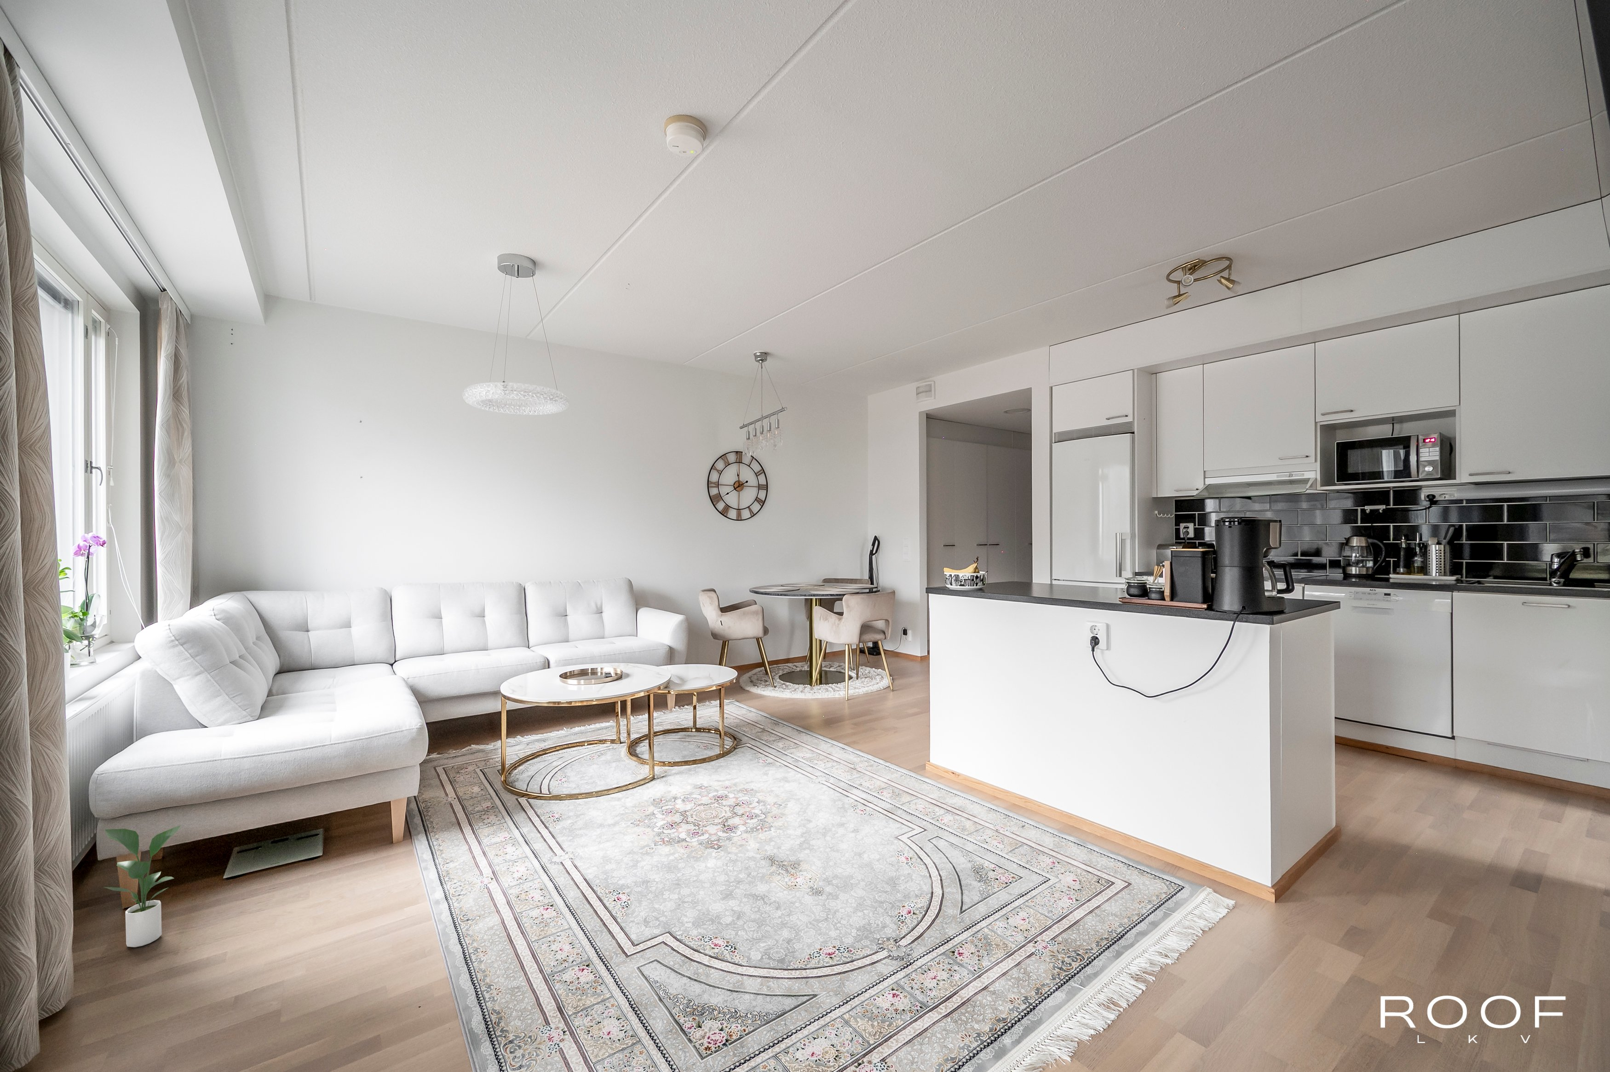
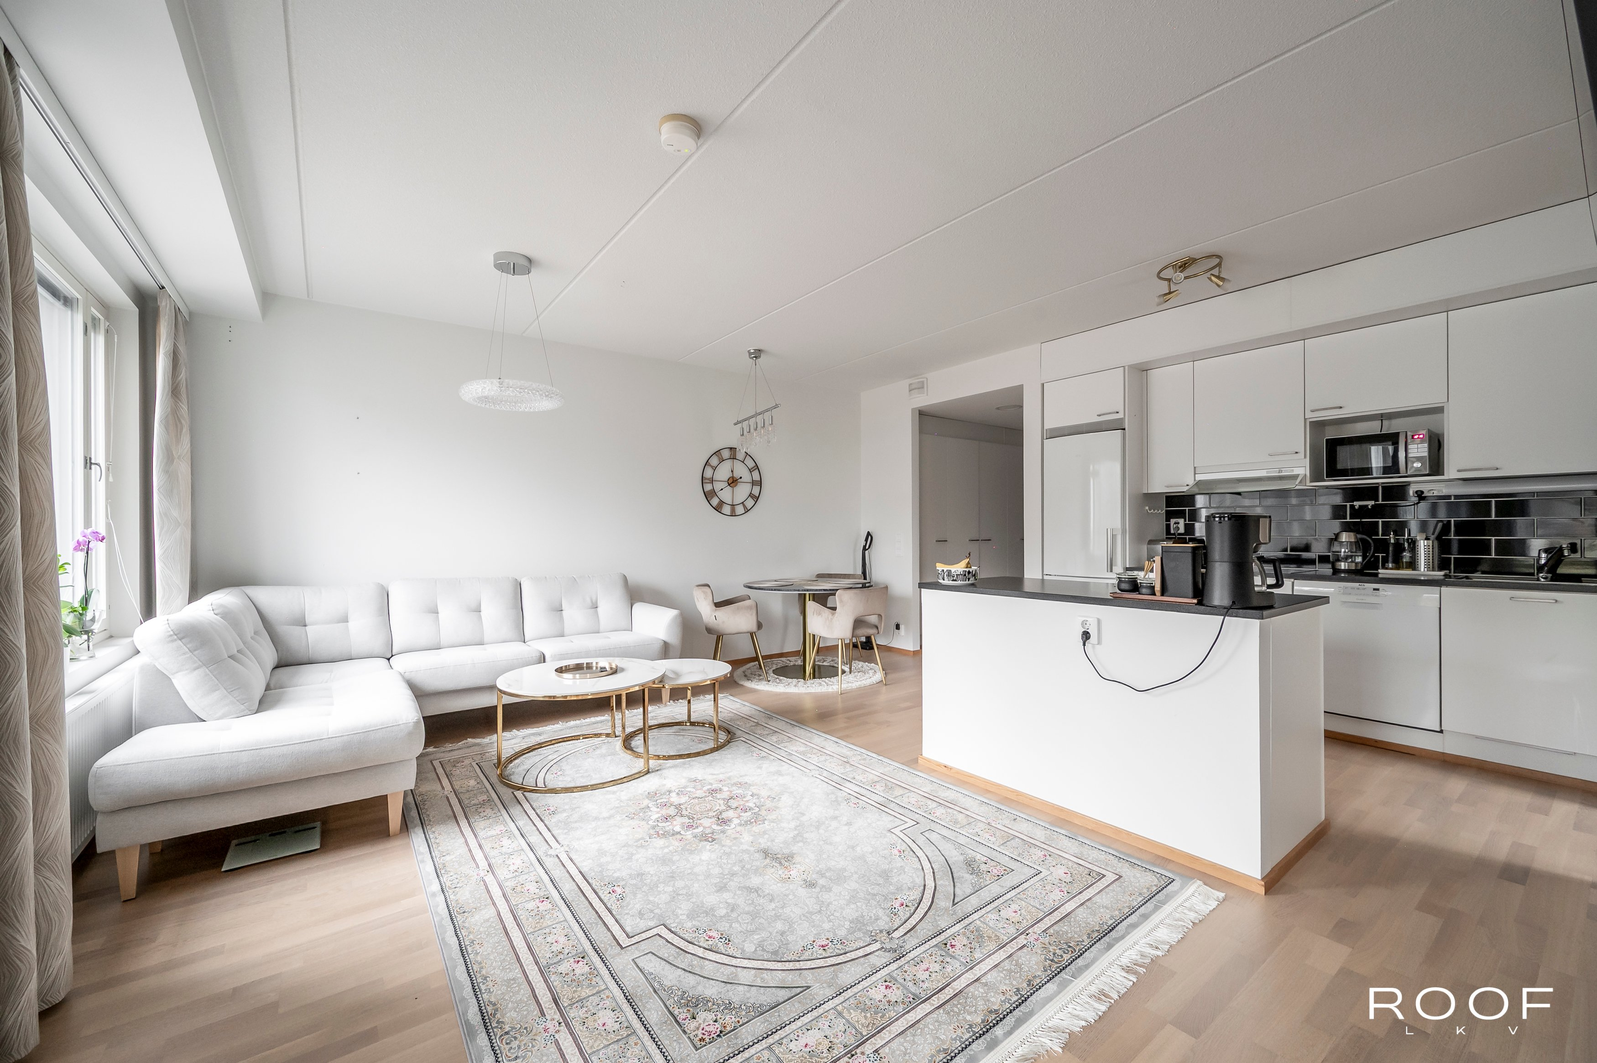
- potted plant (142, 883)
